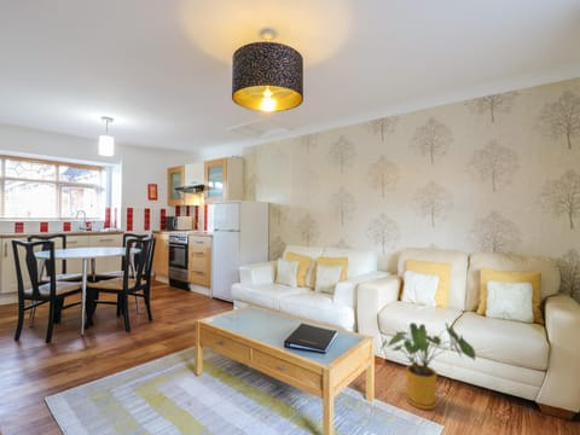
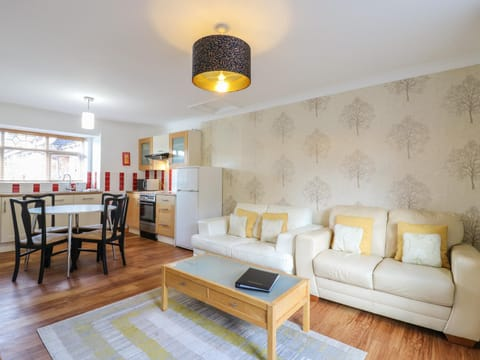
- house plant (423, 361)
